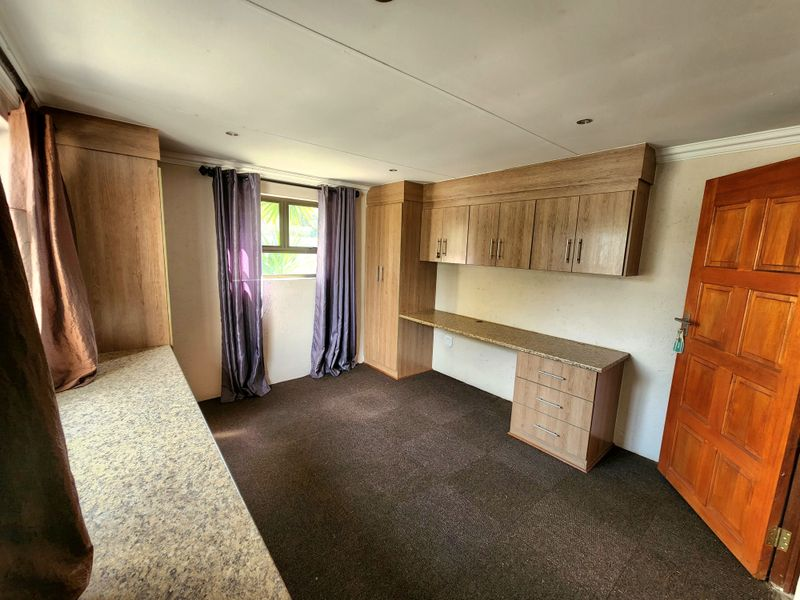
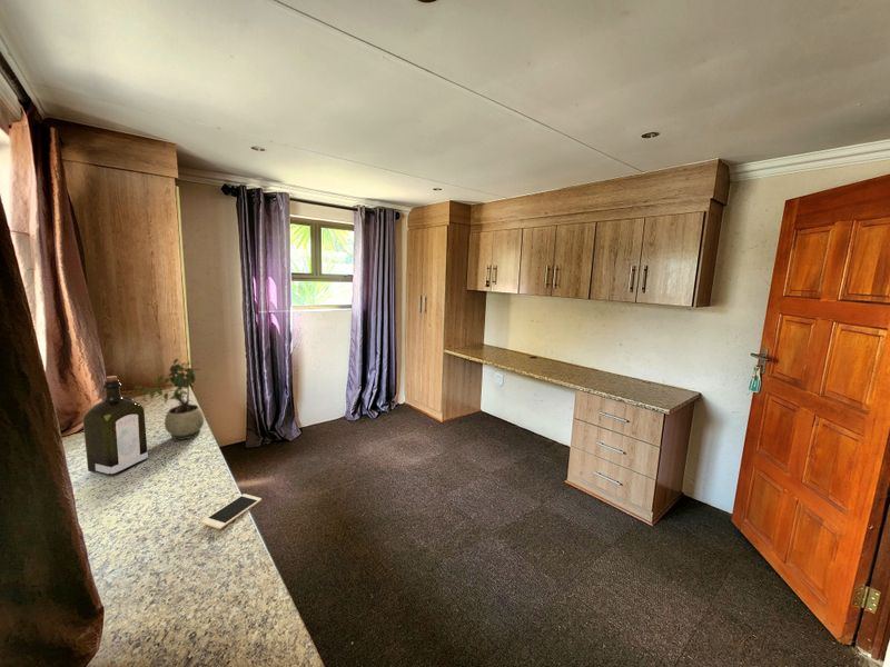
+ potted plant (175, 398)
+ liquor (115, 421)
+ cell phone (233, 510)
